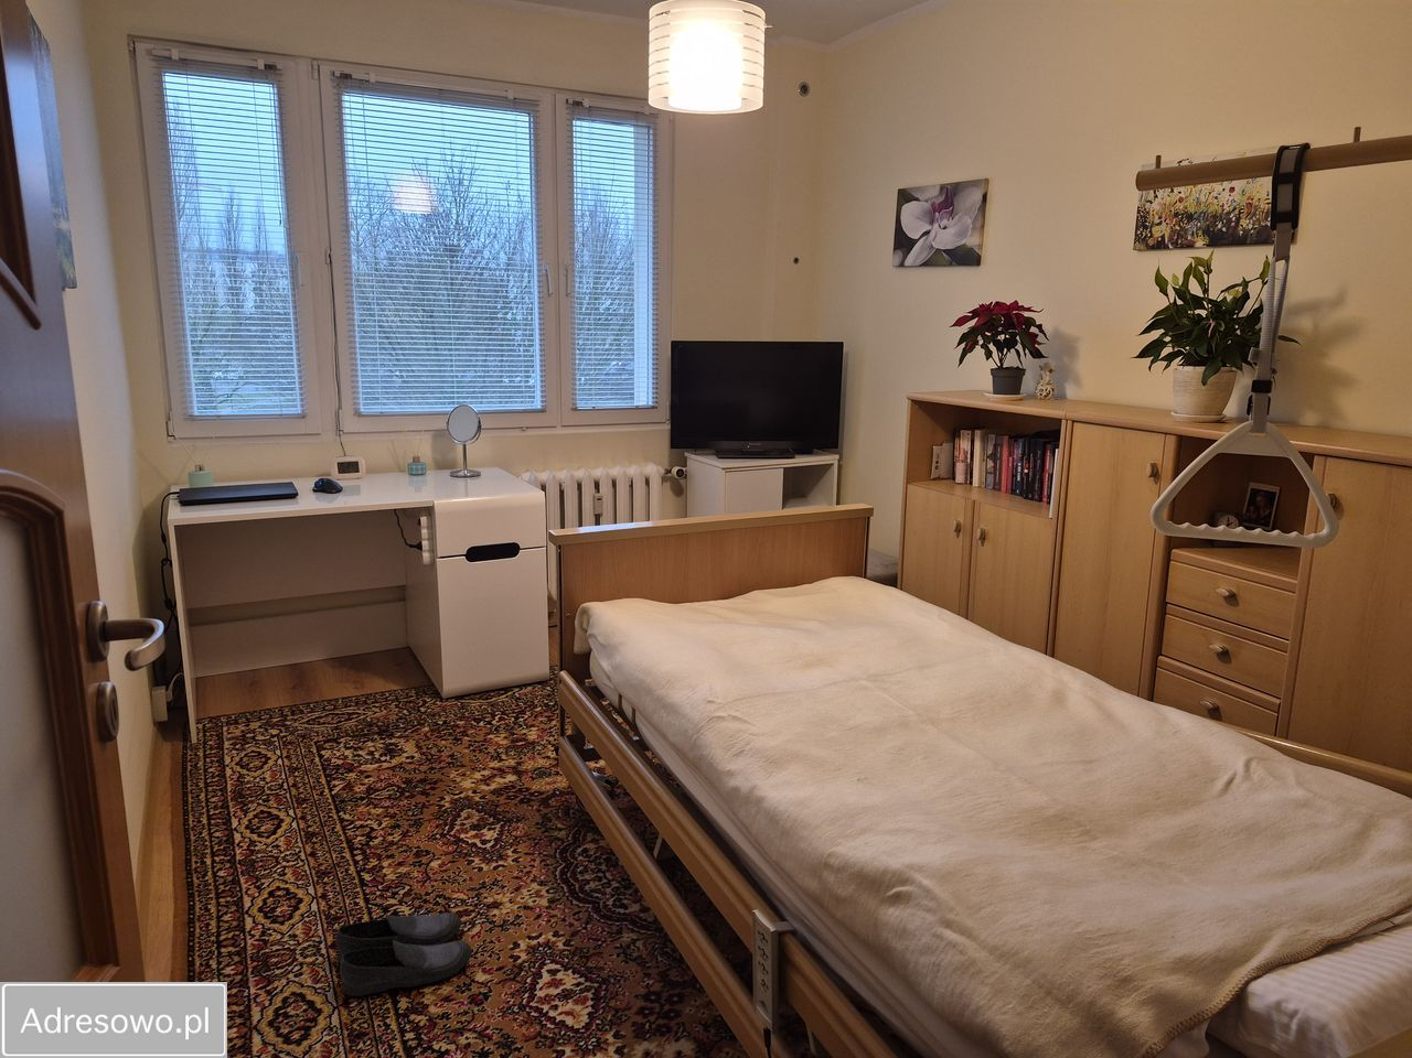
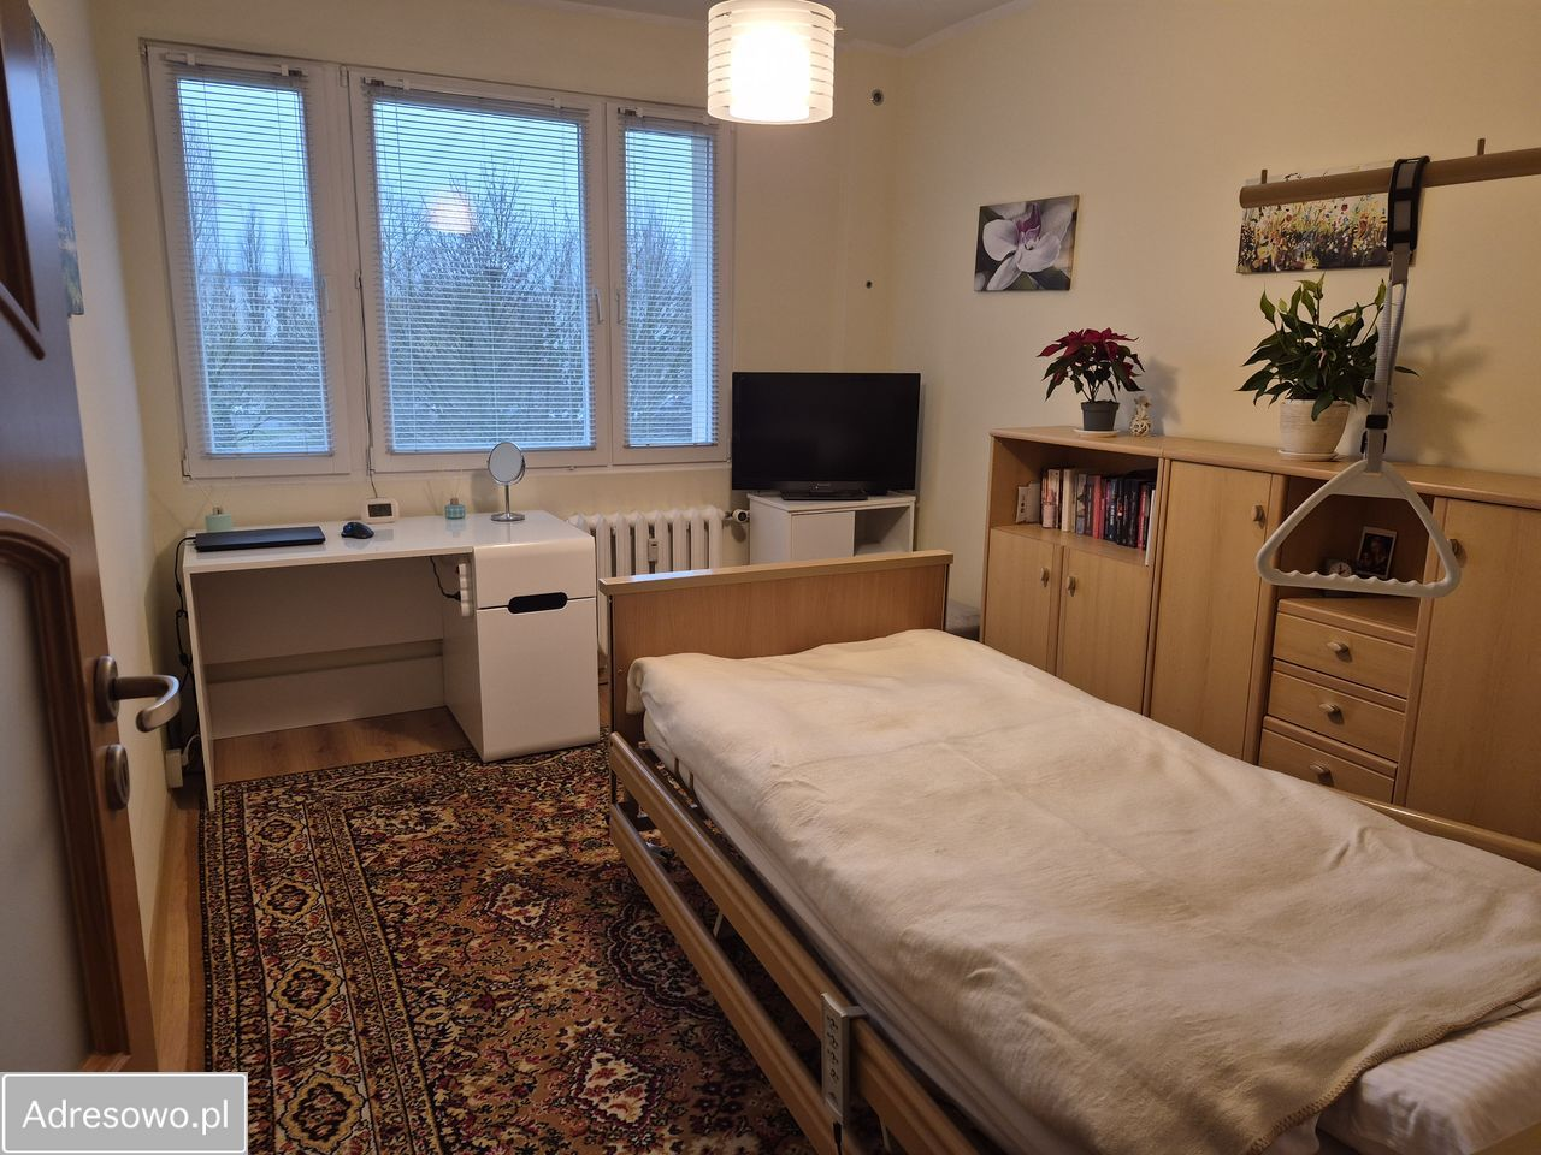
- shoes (406, 942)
